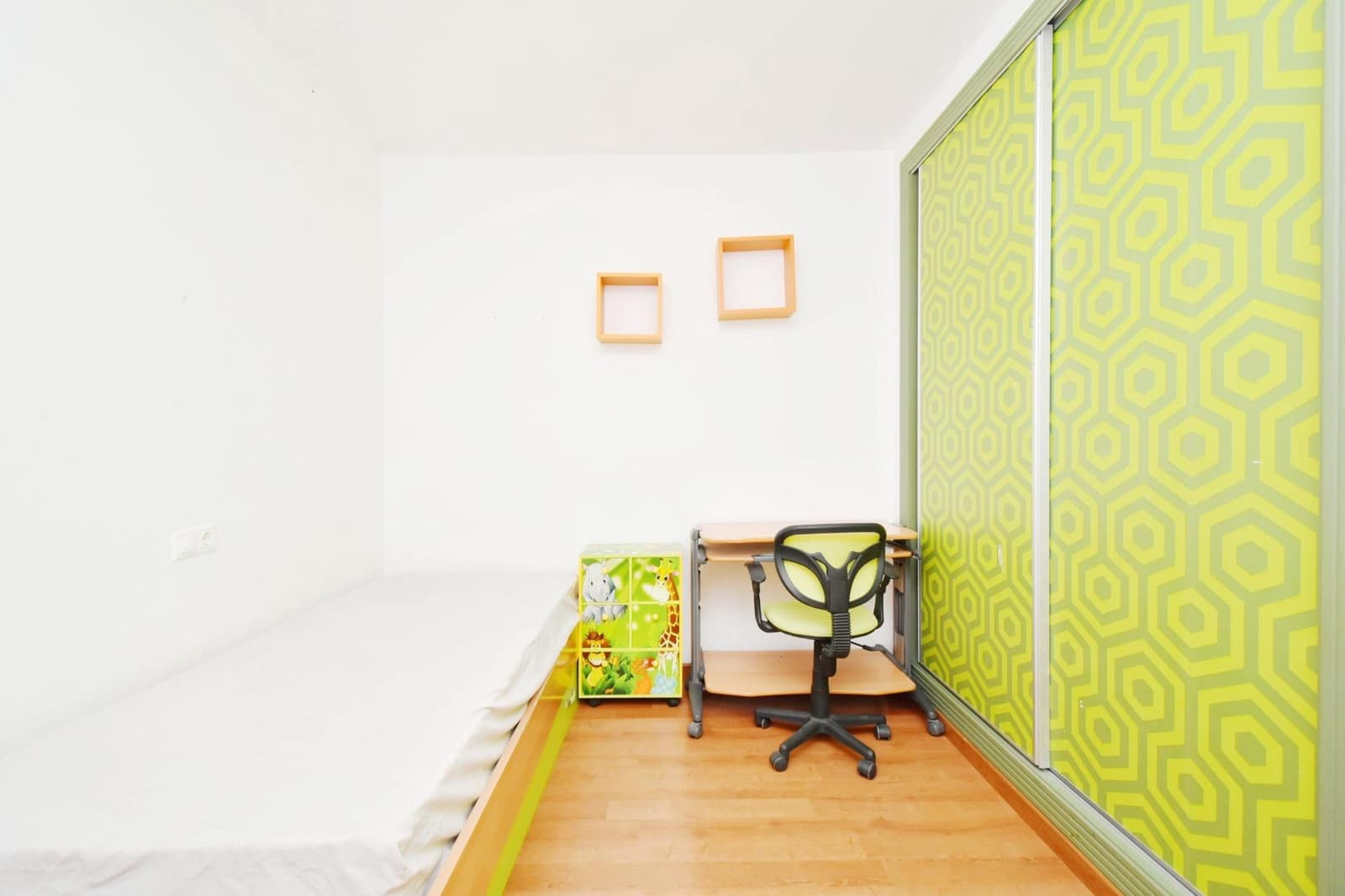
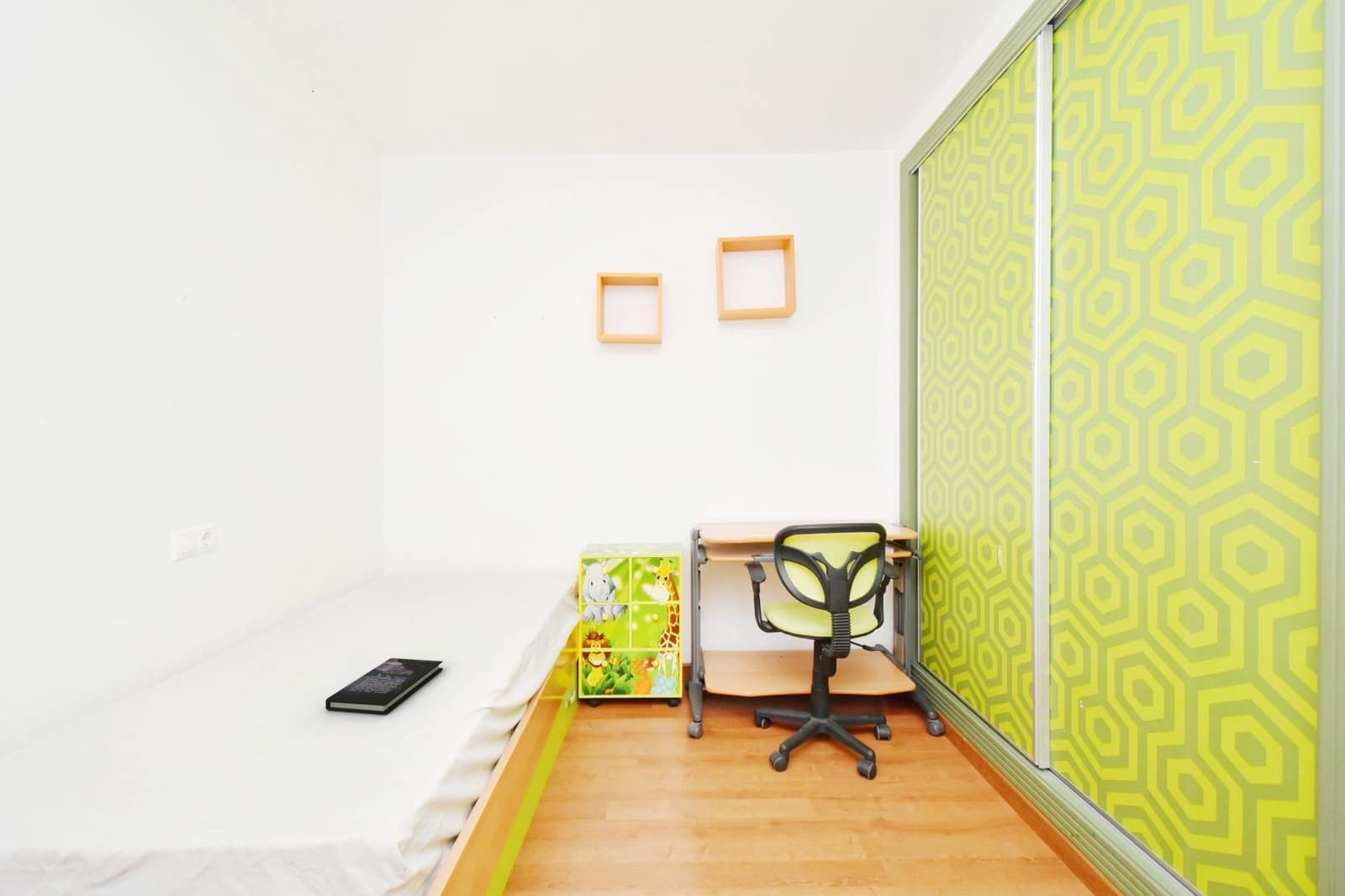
+ book (388, 683)
